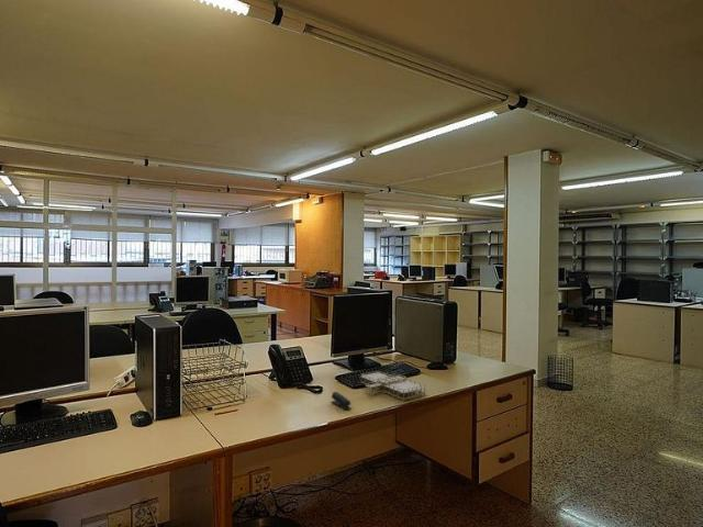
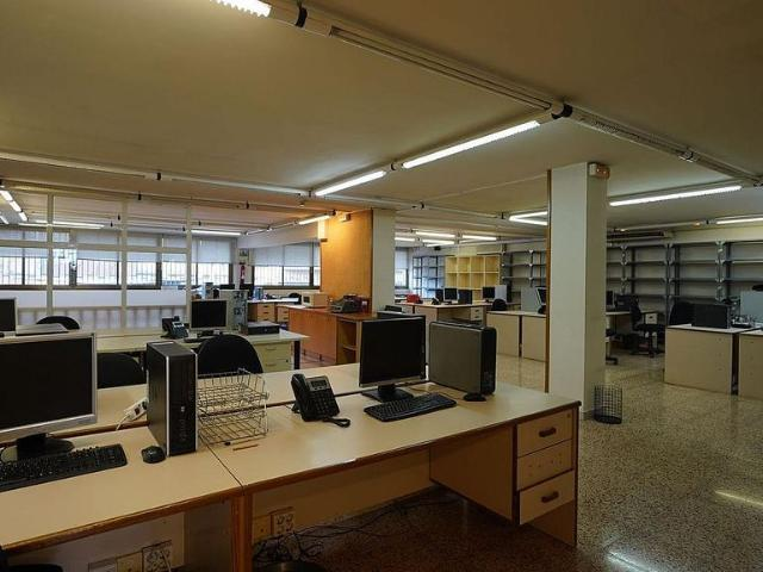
- stapler (341, 400)
- document tray (386, 384)
